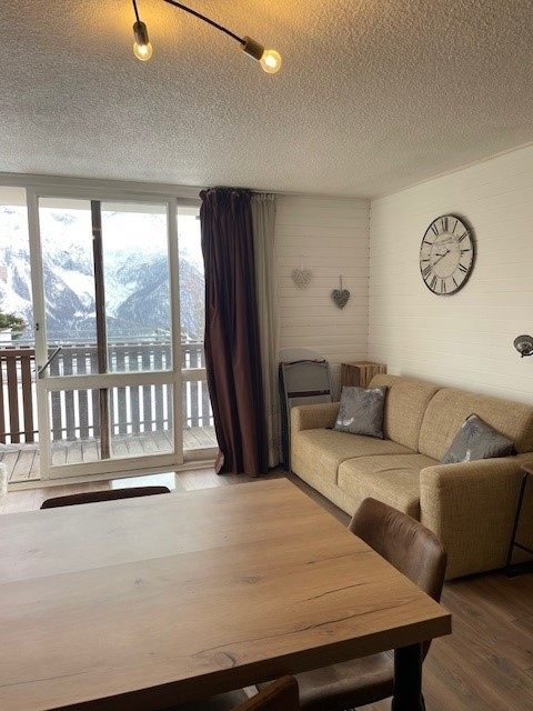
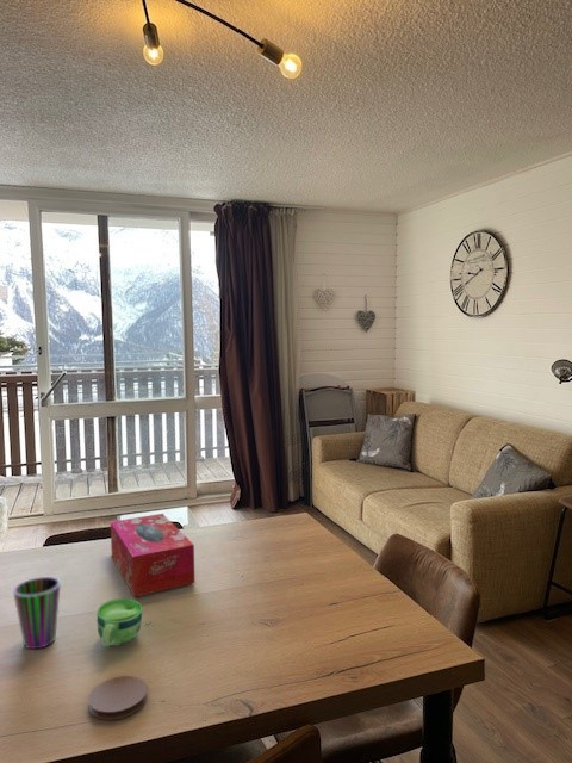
+ cup (118, 626)
+ tissue box (149, 550)
+ coaster (118, 696)
+ cup (38, 613)
